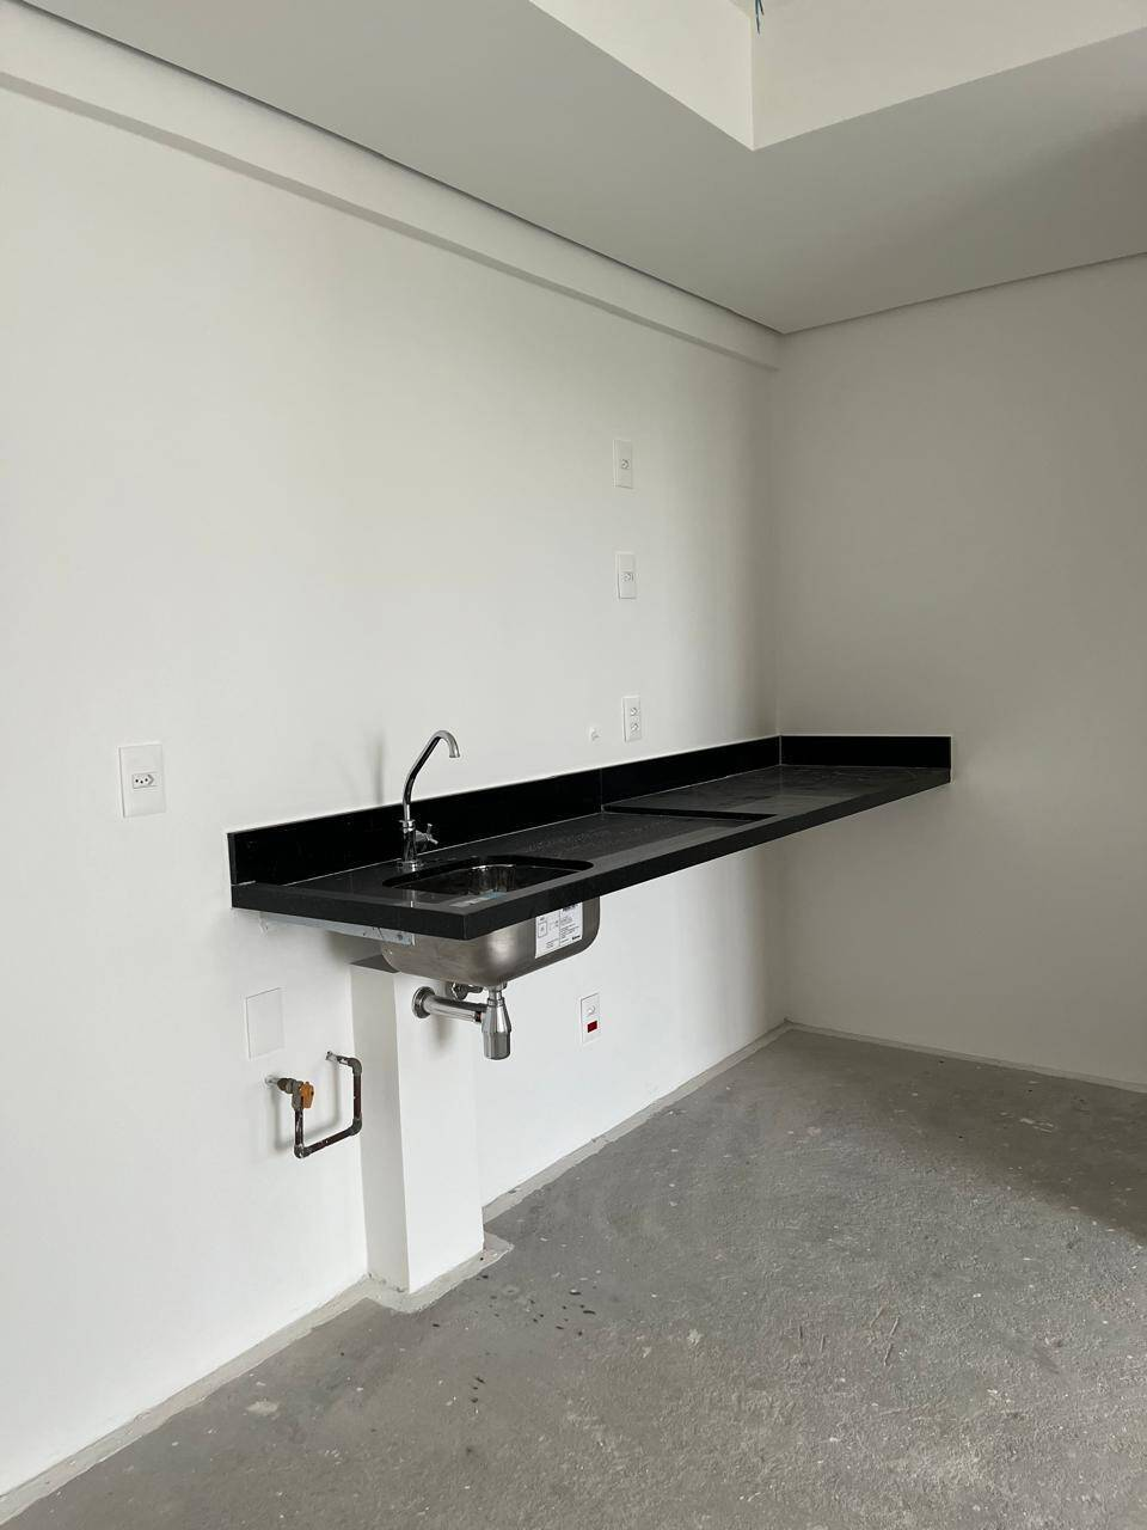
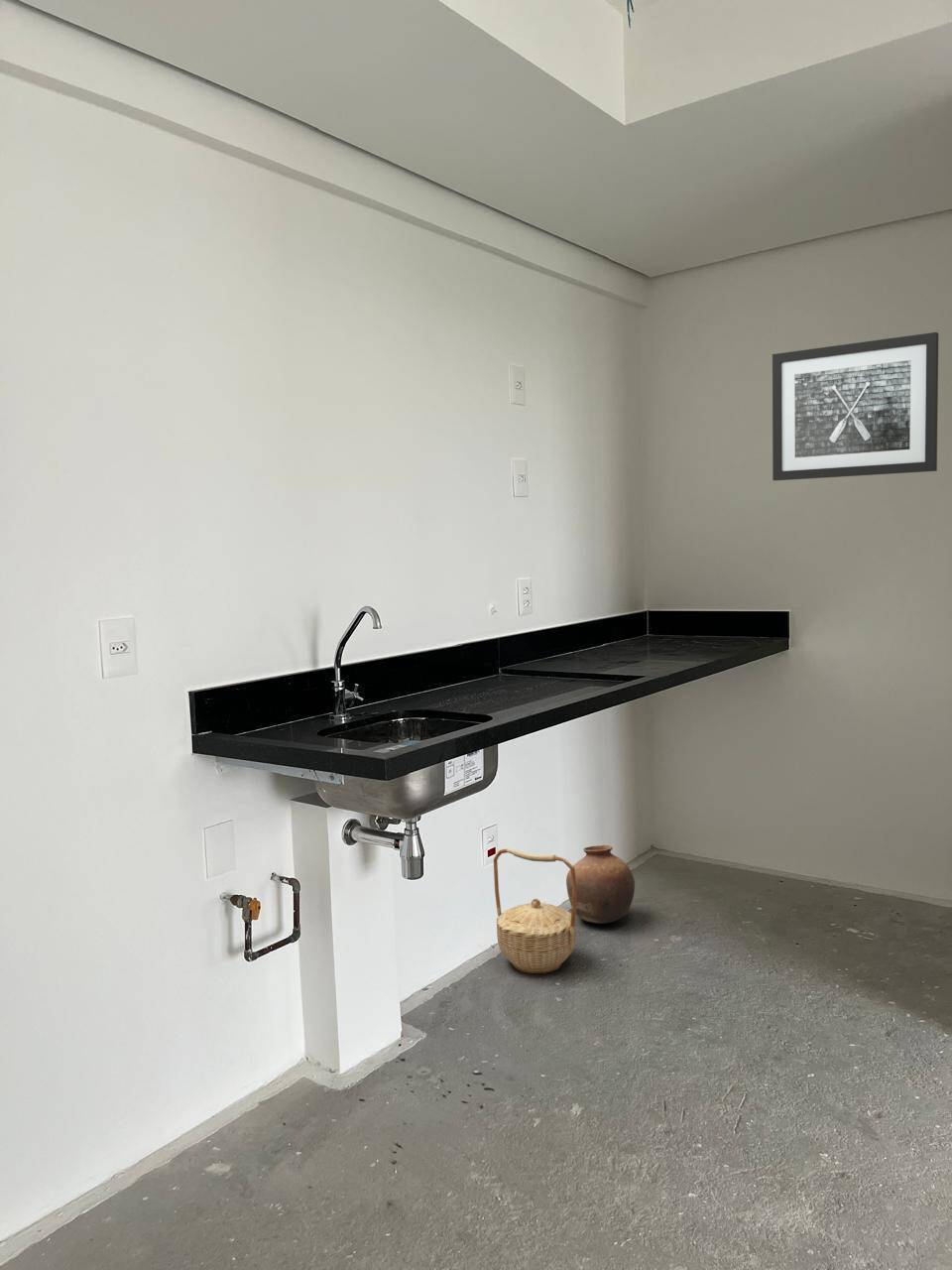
+ basket (535, 907)
+ pottery (600, 883)
+ wall art (851, 410)
